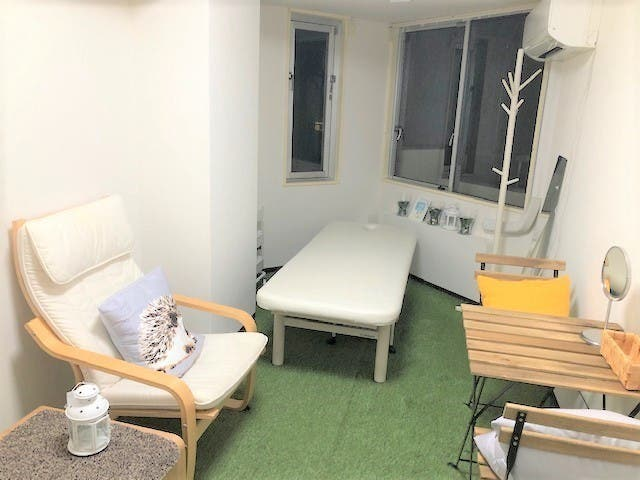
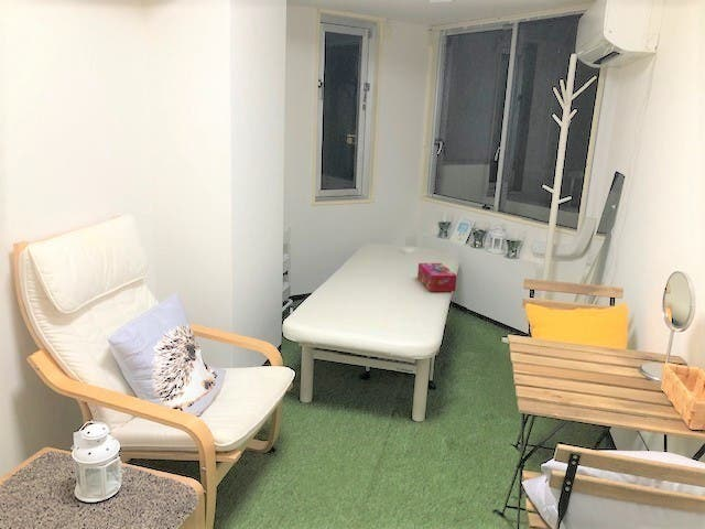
+ tissue box (436, 277)
